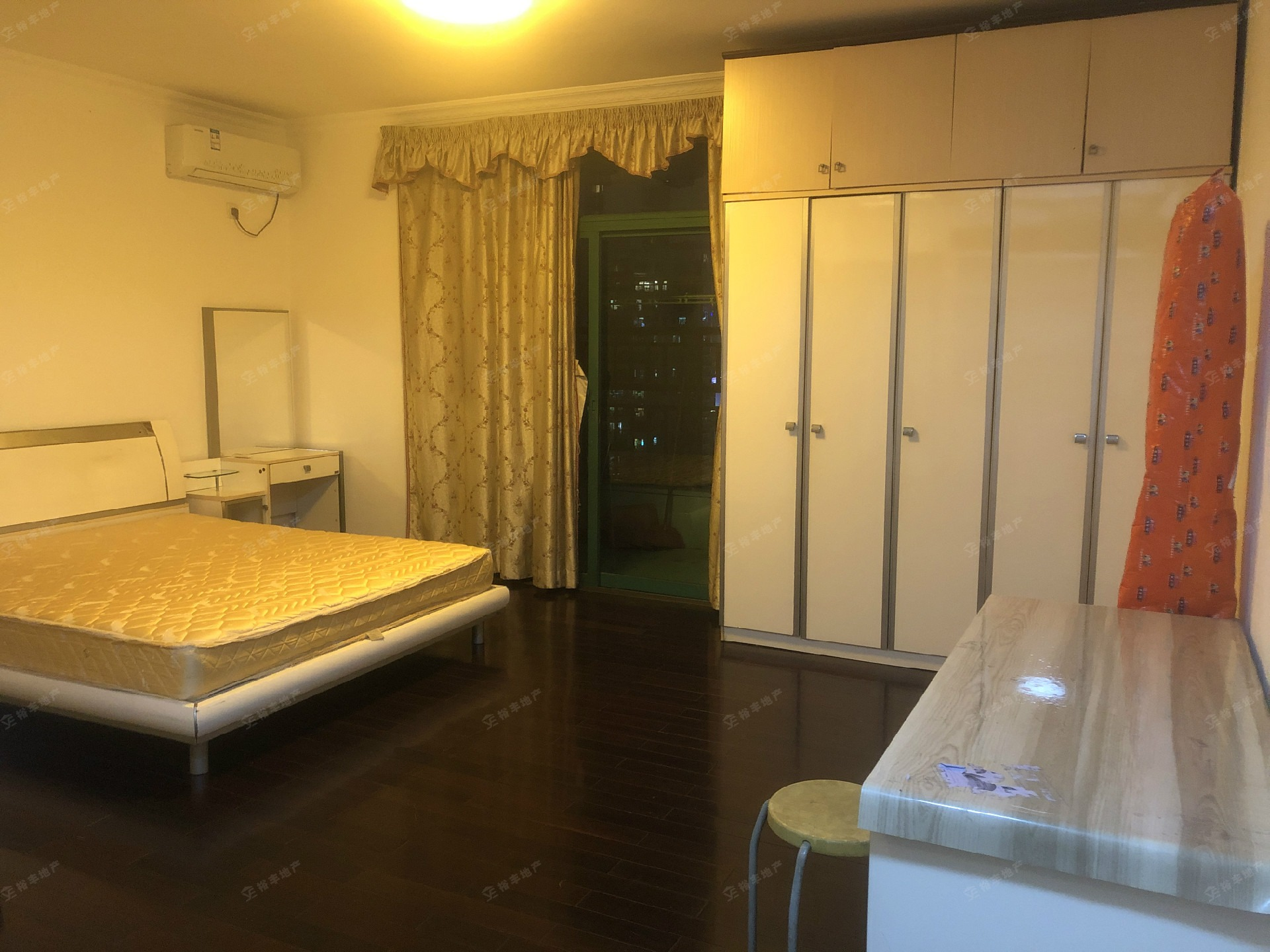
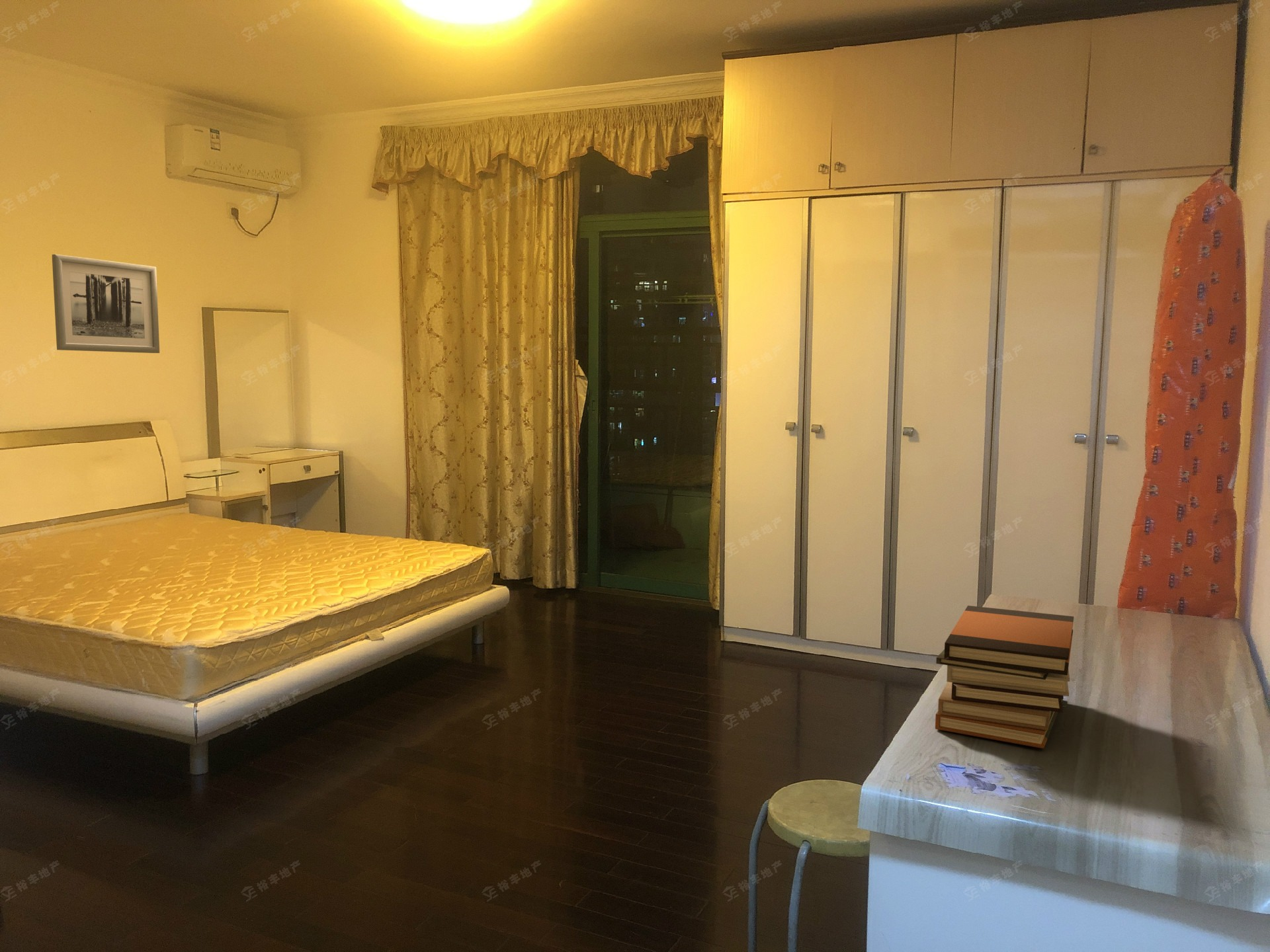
+ book stack (1007, 670)
+ wall art (108, 306)
